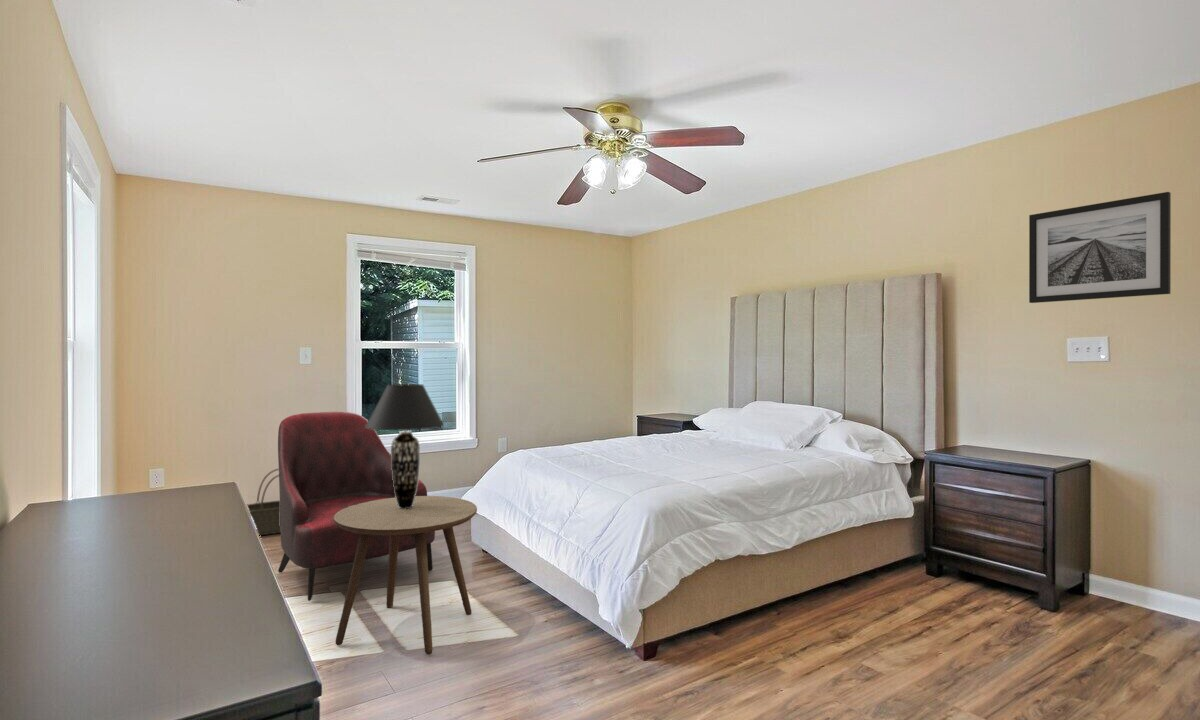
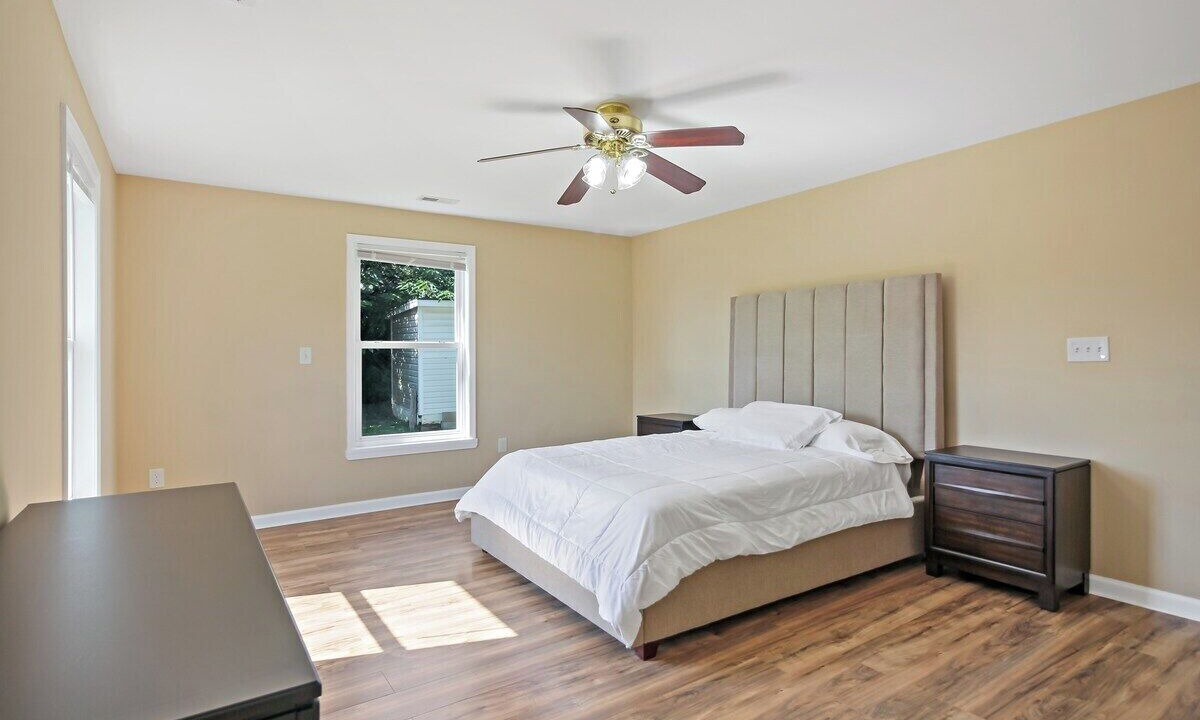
- table lamp (405, 445)
- armchair (347, 492)
- side table (417, 566)
- basket (279, 500)
- wall art (1094, 251)
